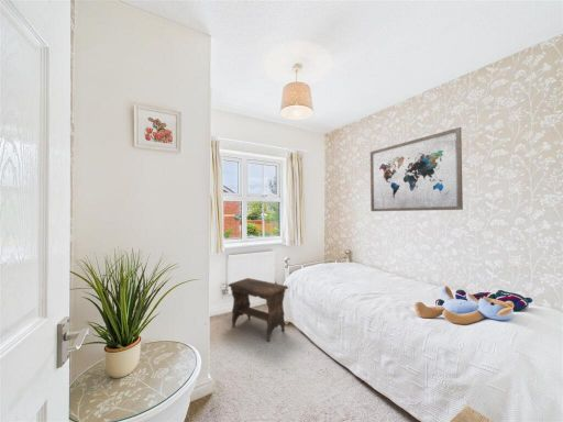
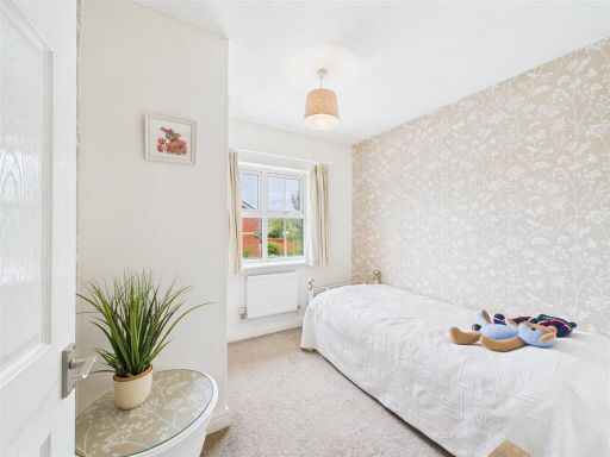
- footstool (255, 309)
- wall art (408, 176)
